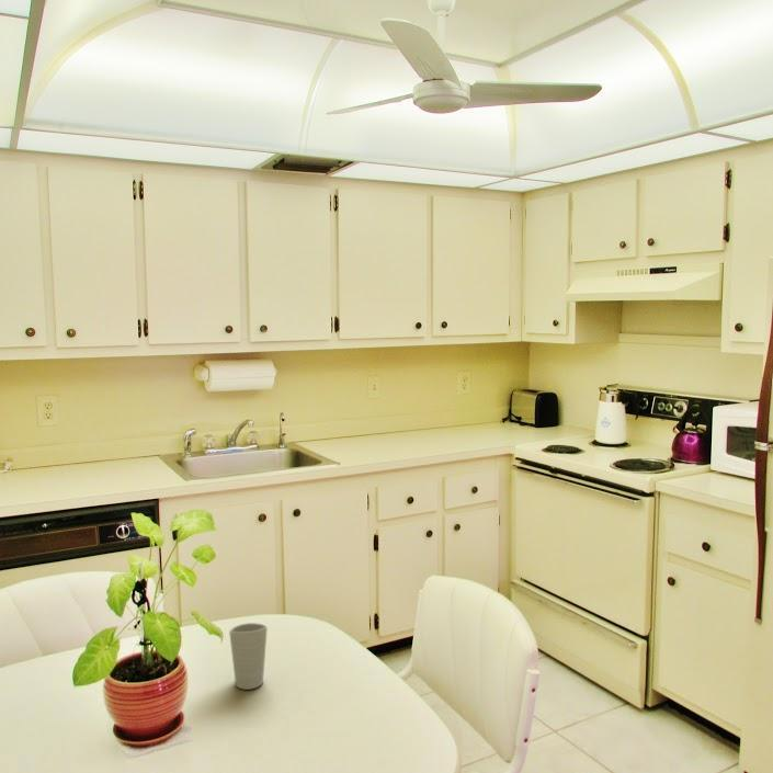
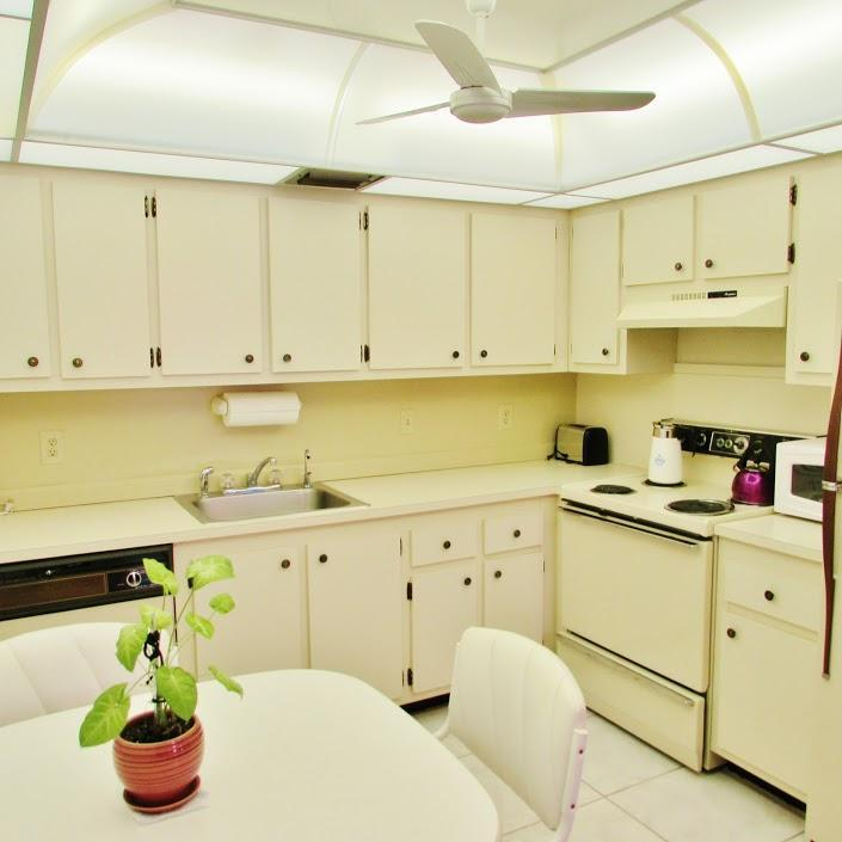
- cup (248, 653)
